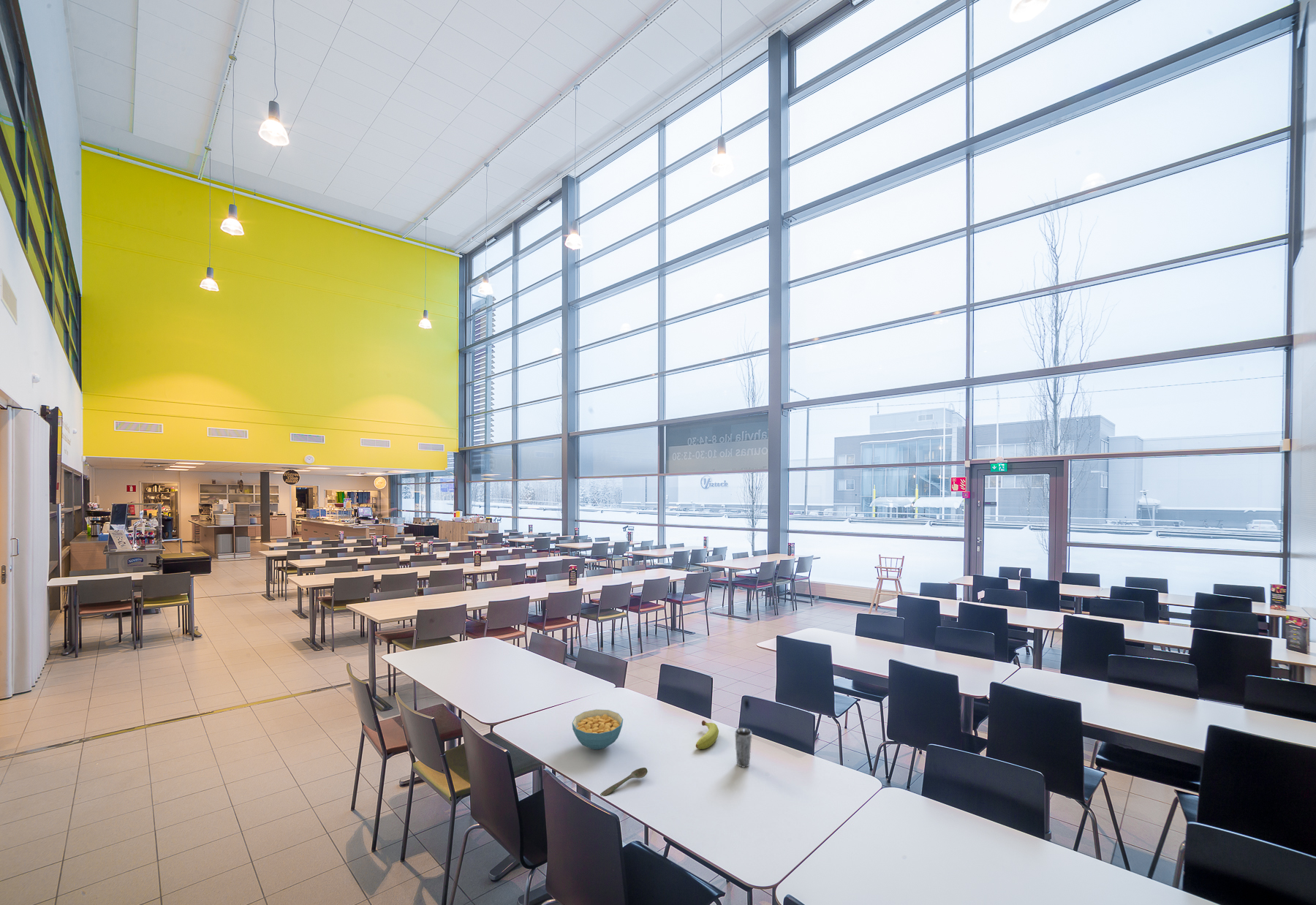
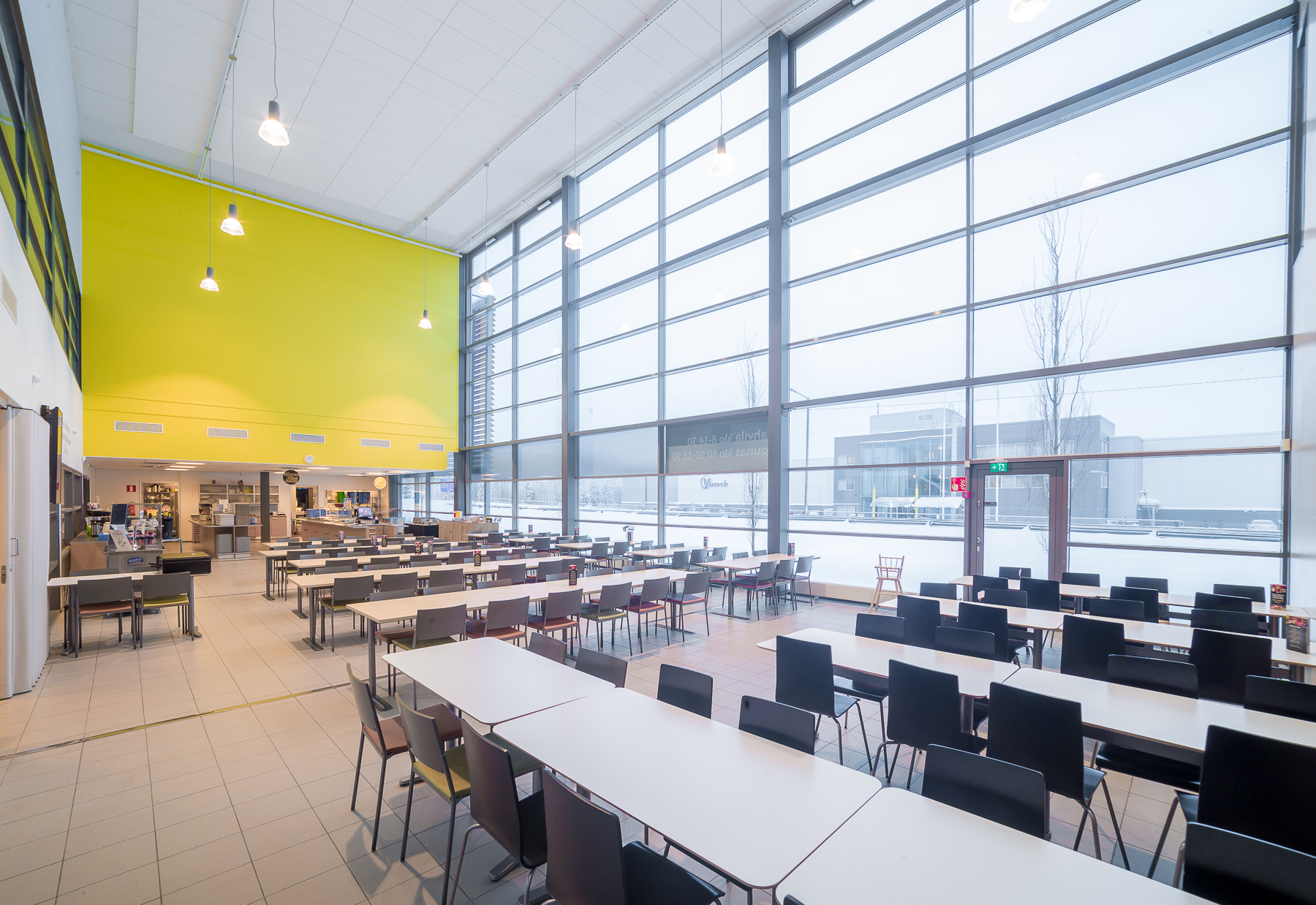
- fruit (705, 734)
- spoon (624, 781)
- cereal bowl (597, 733)
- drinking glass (743, 748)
